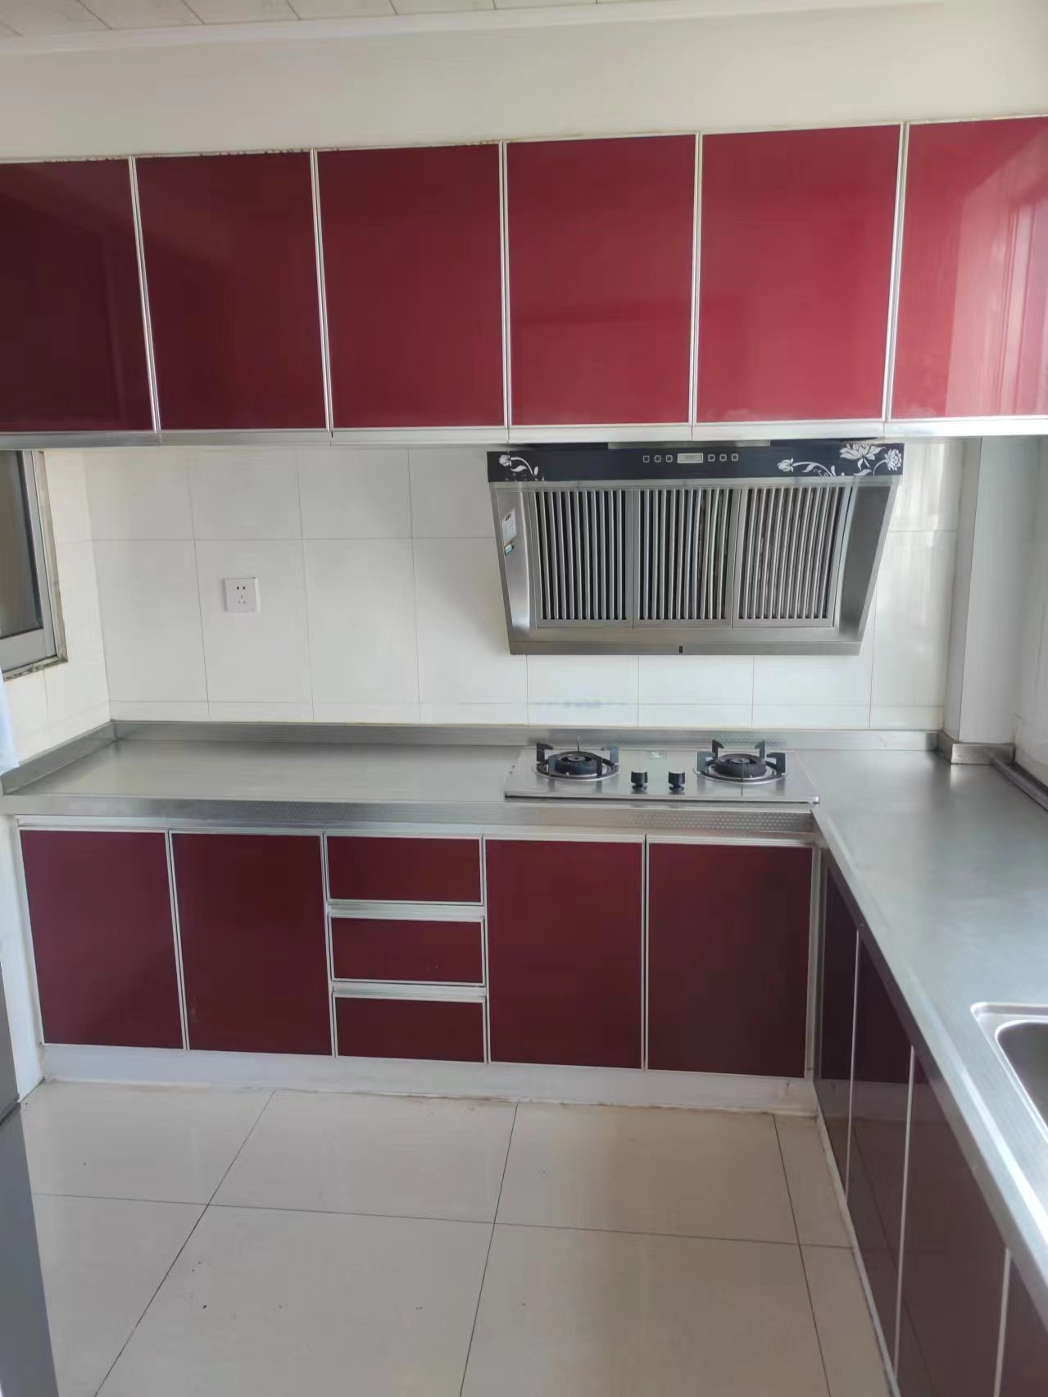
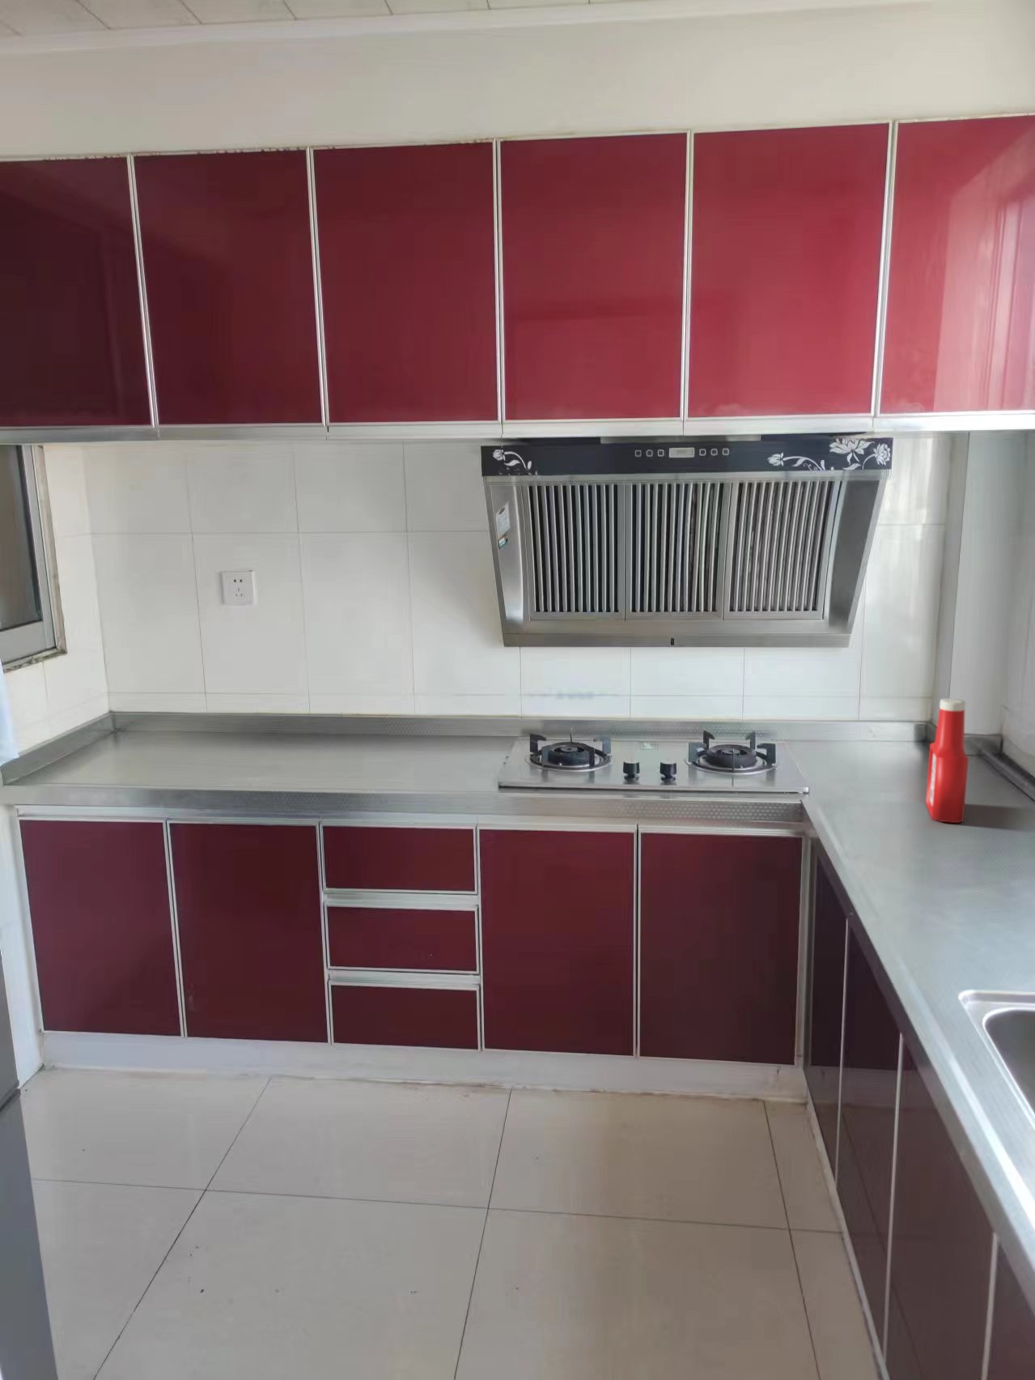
+ soap bottle (948, 757)
